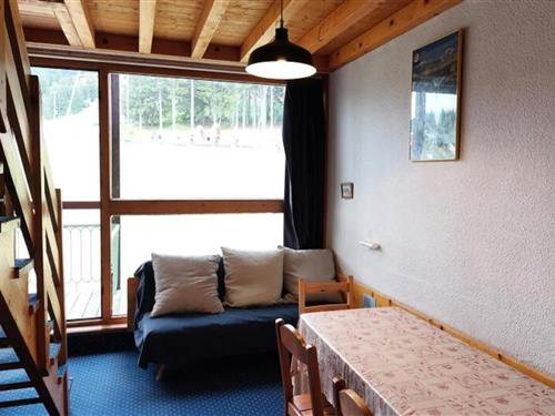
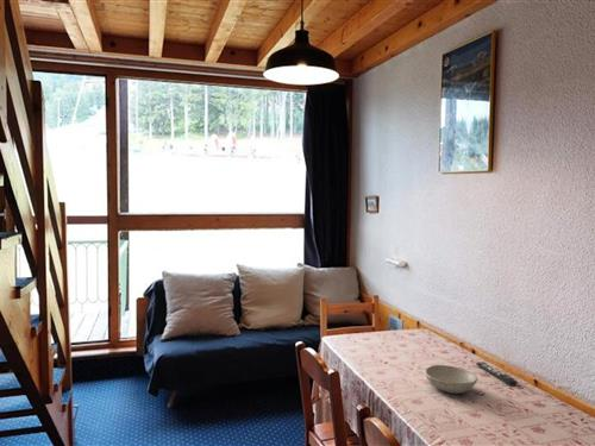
+ remote control (495, 372)
+ bowl (450, 381)
